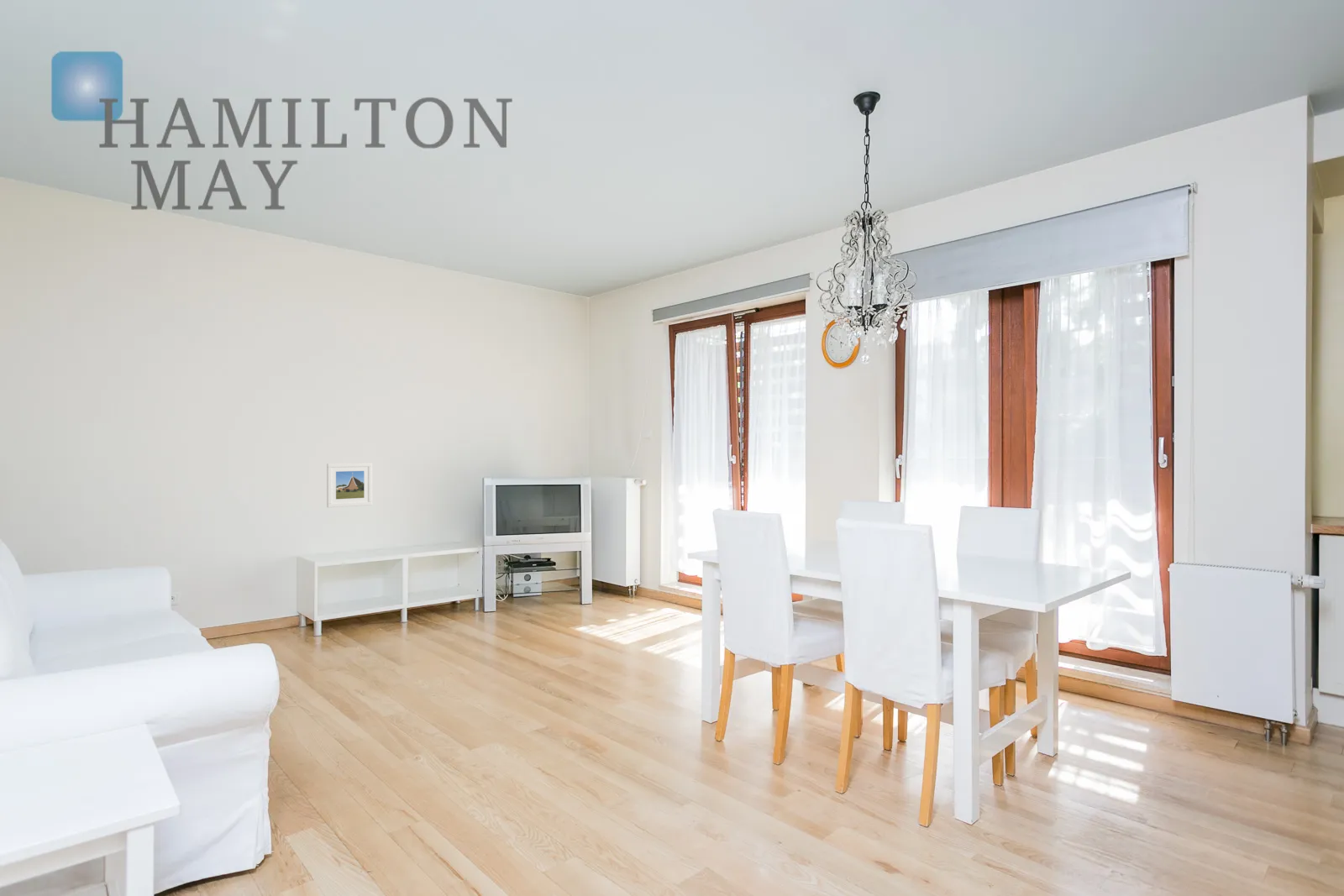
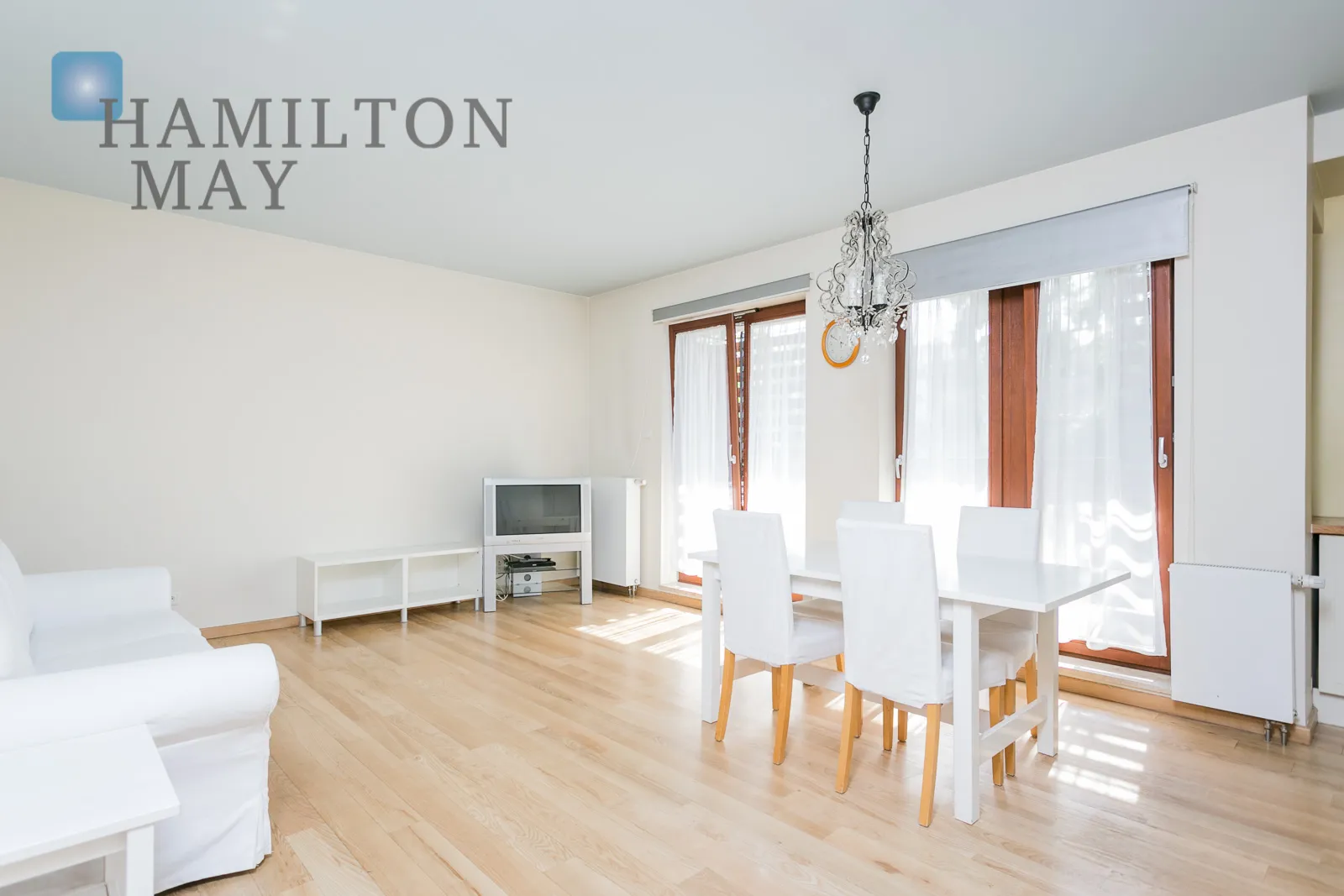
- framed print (349, 485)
